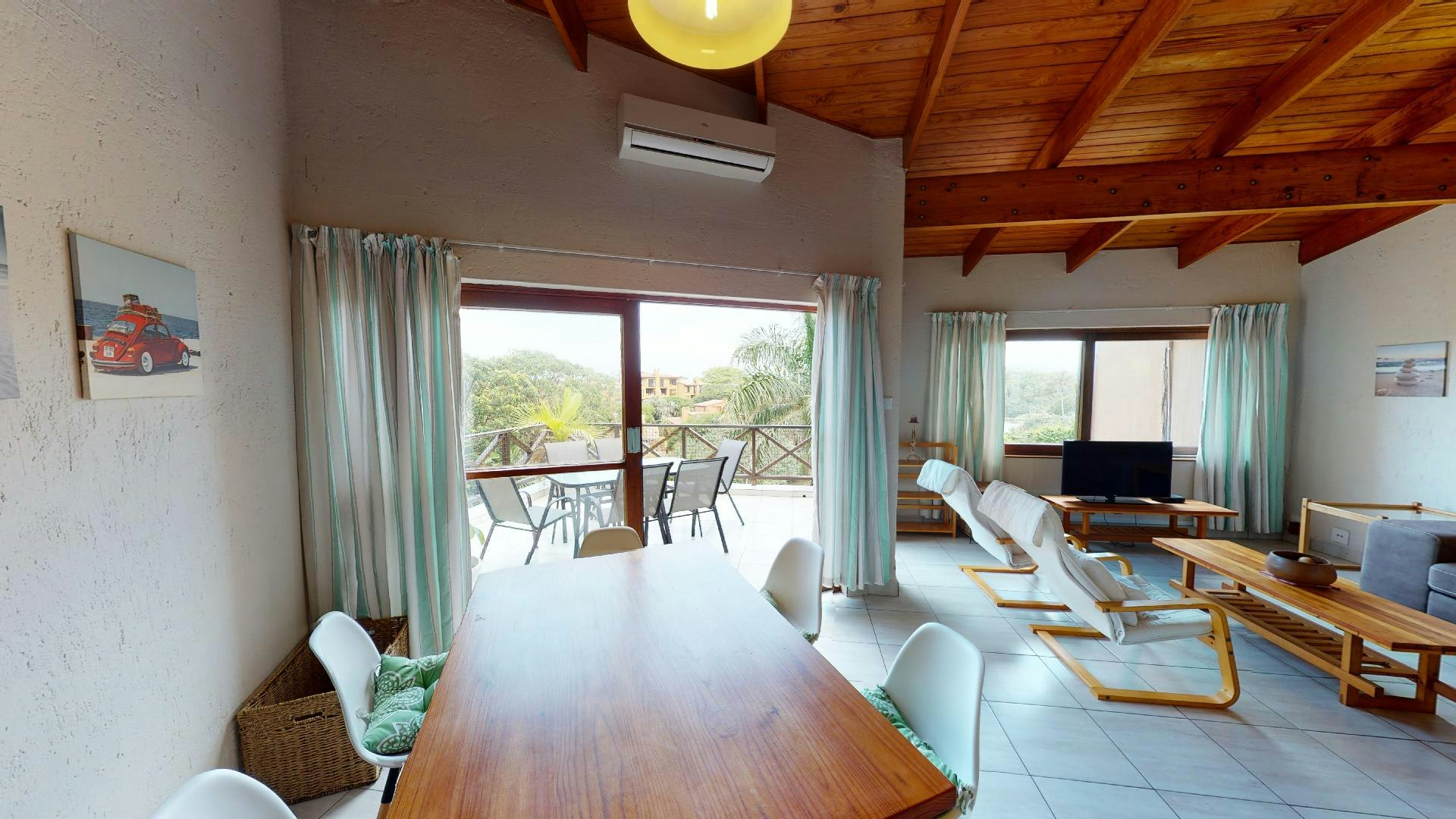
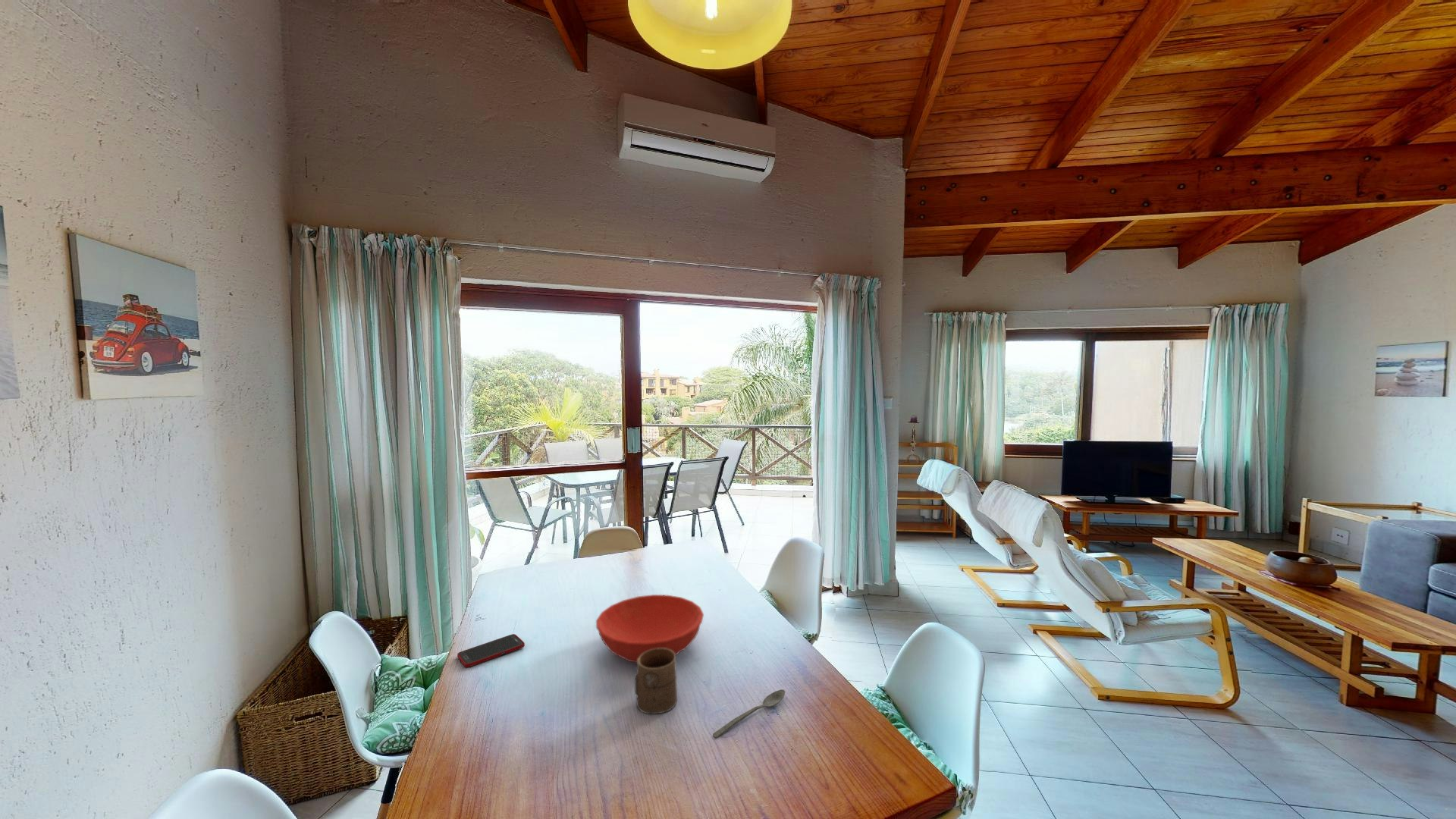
+ cell phone (491, 650)
+ spoon (751, 711)
+ cup (656, 680)
+ bowl (651, 630)
